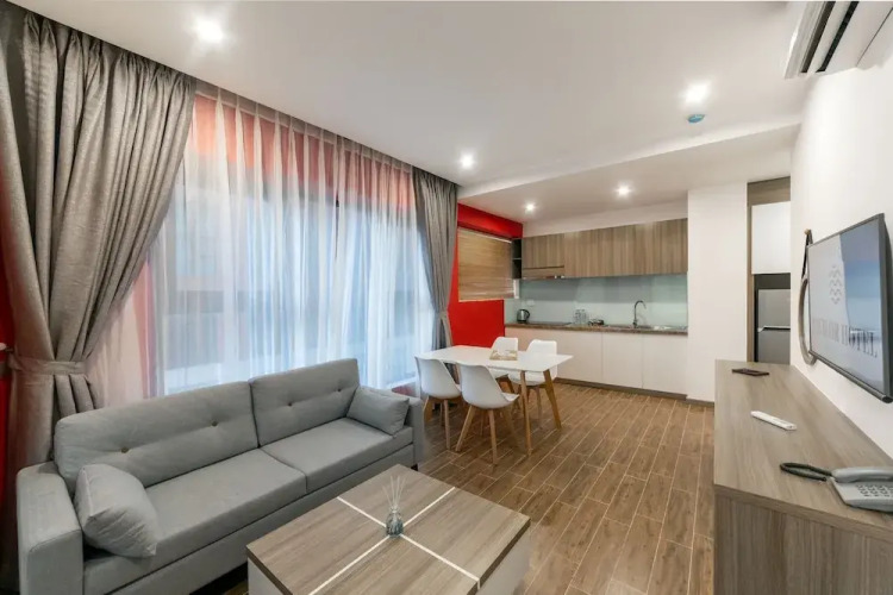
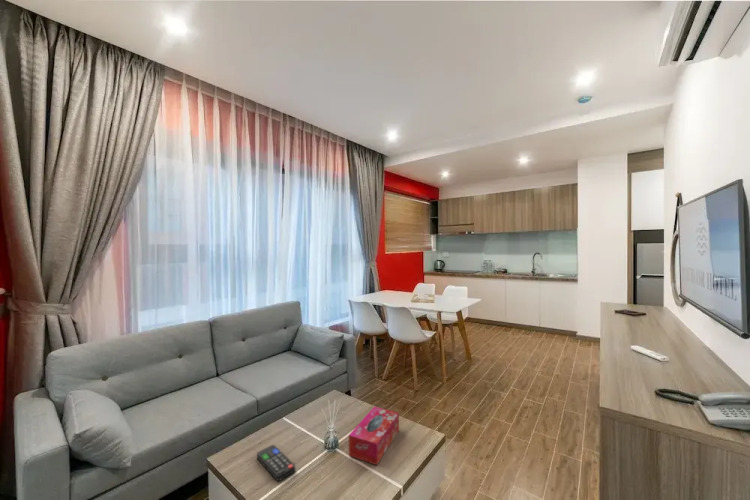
+ tissue box (375, 432)
+ remote control (275, 461)
